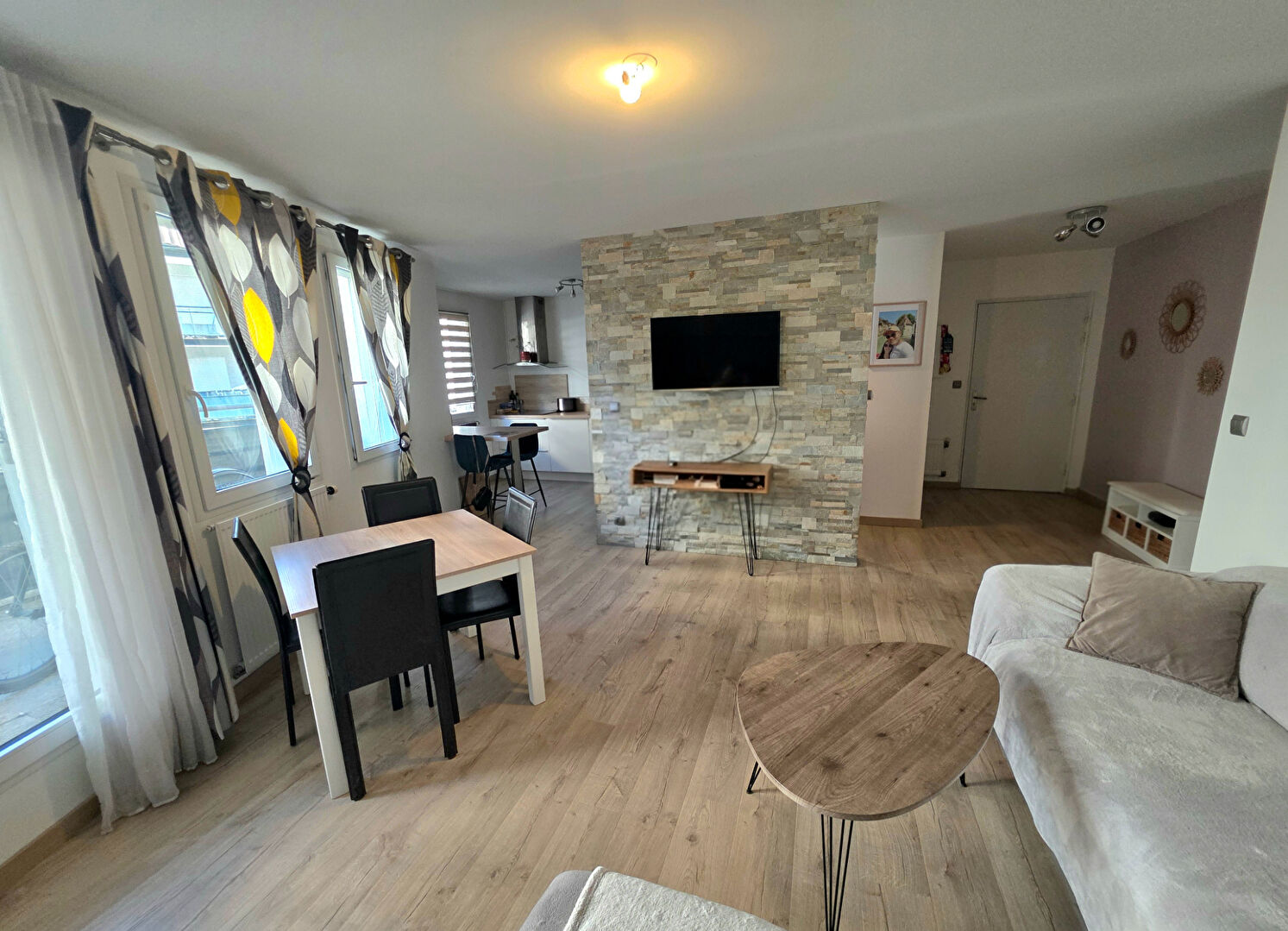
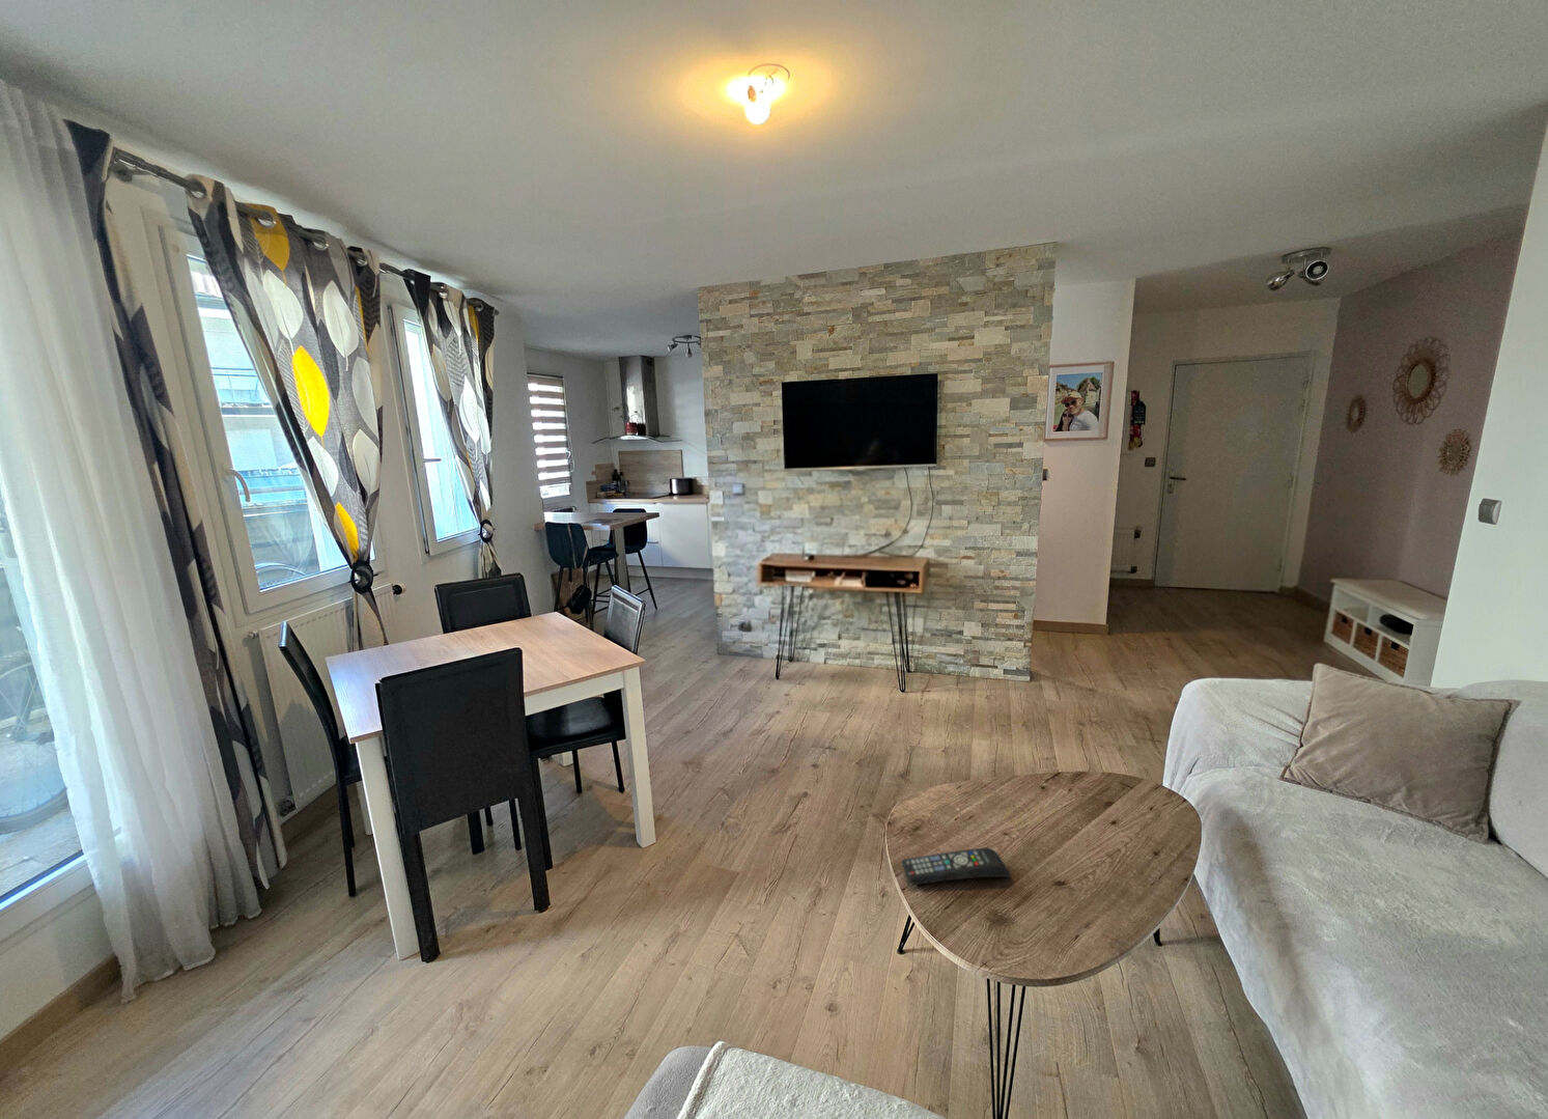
+ remote control (955, 865)
